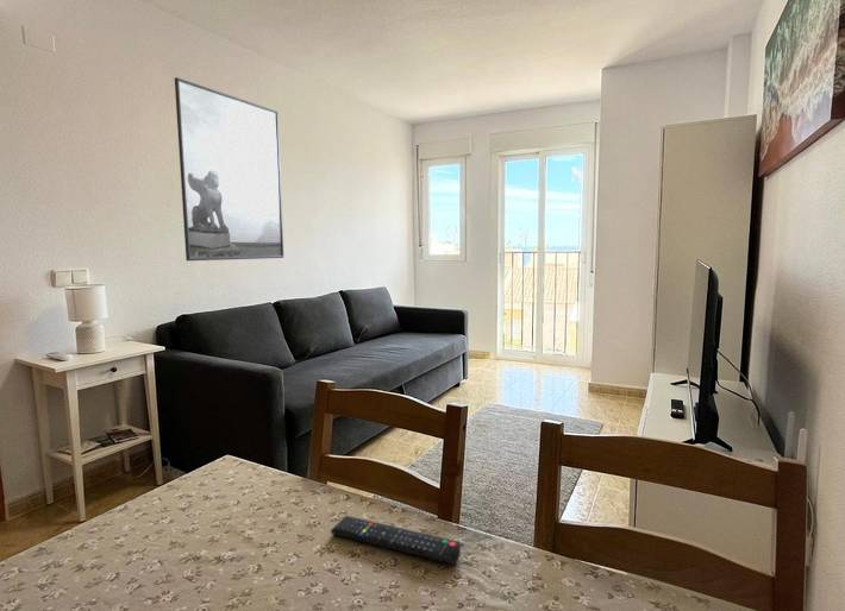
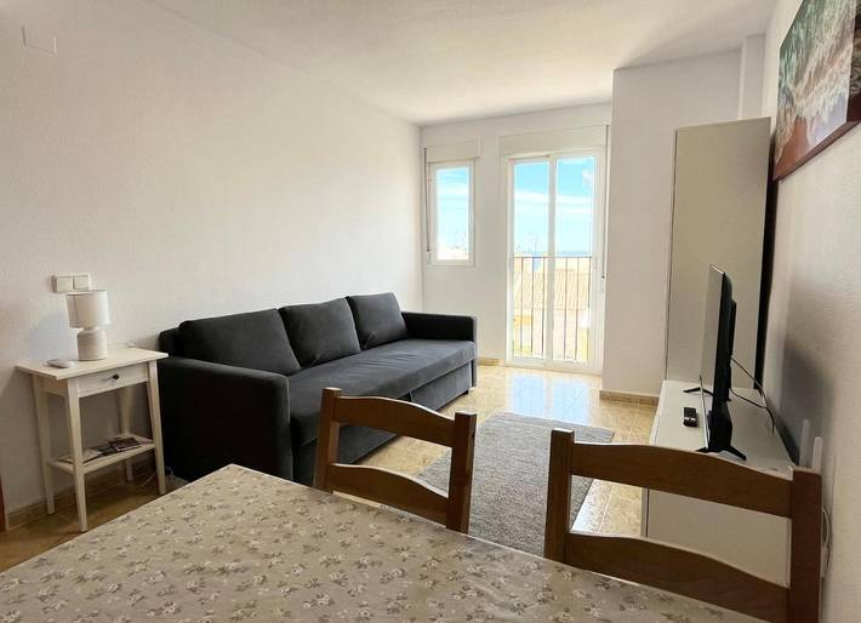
- remote control (395, 538)
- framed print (236, 178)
